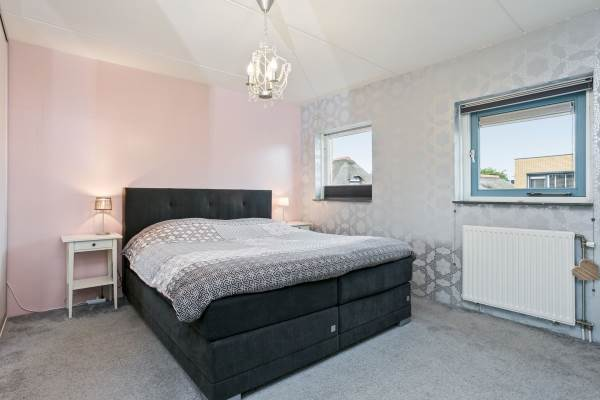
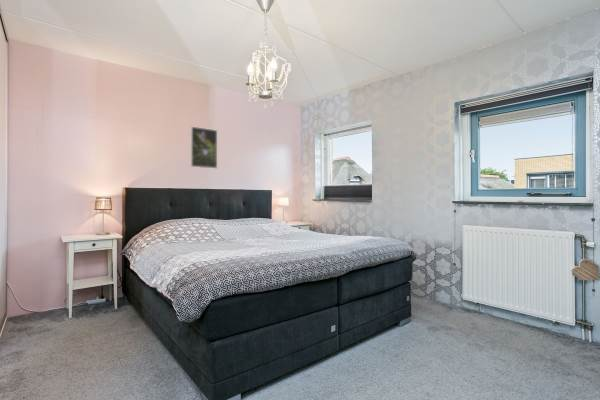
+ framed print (204, 148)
